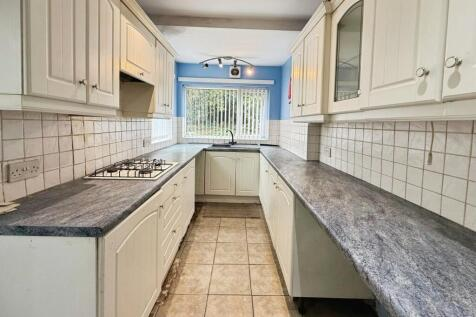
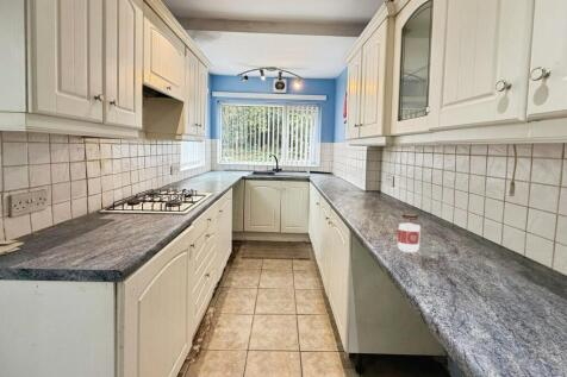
+ jar (409, 232)
